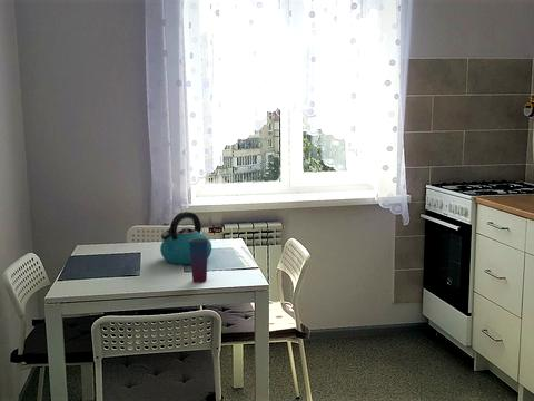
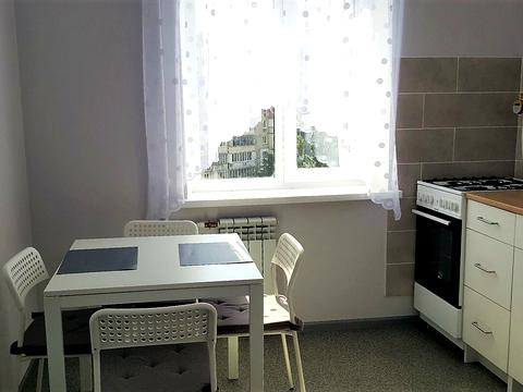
- kettle (182, 236)
- cup (199, 260)
